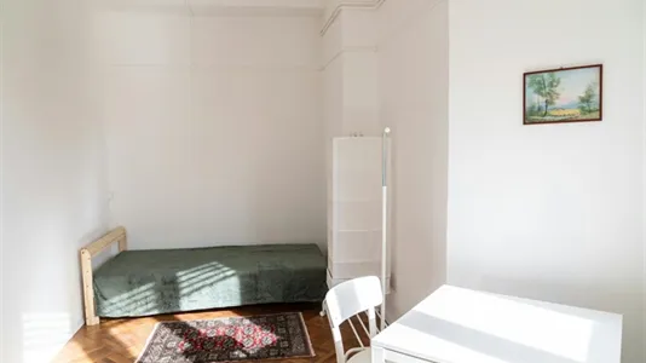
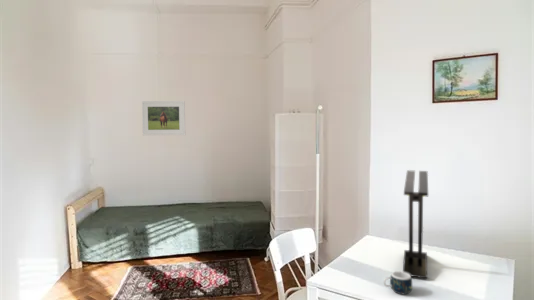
+ desk lamp (418, 219)
+ mug (397, 283)
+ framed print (163, 118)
